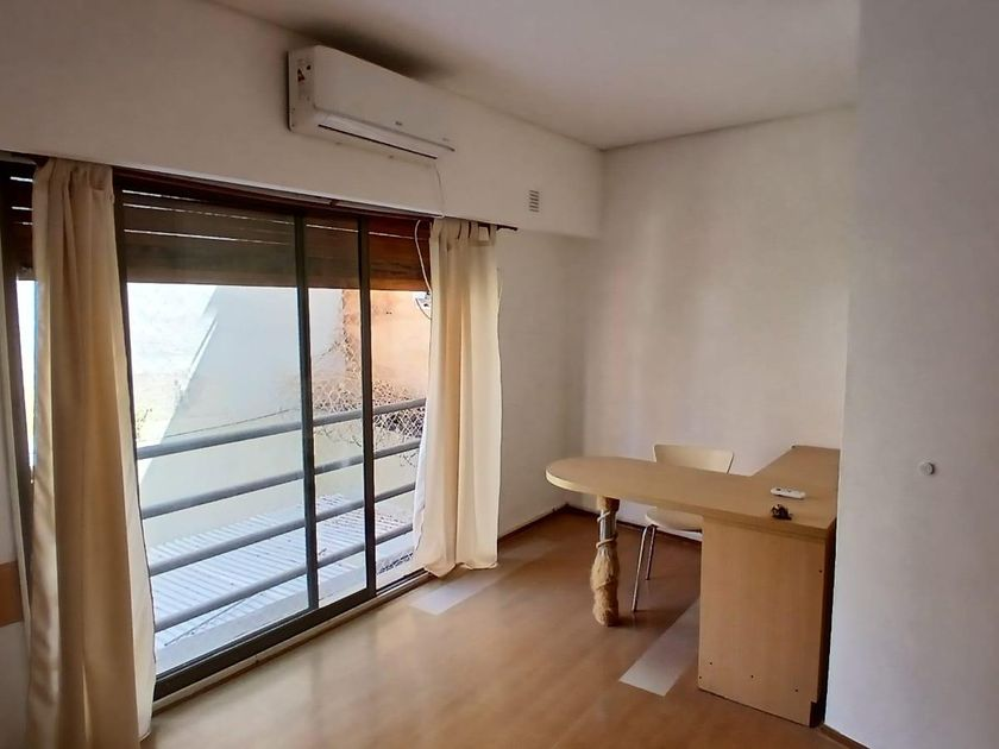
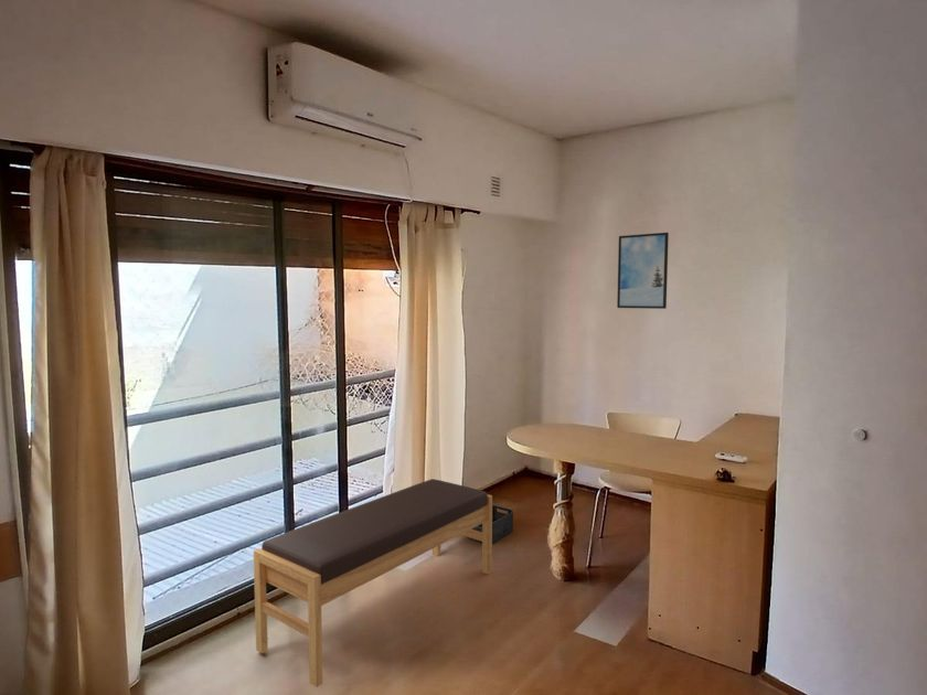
+ bench (387, 560)
+ storage bin (492, 523)
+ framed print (641, 271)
